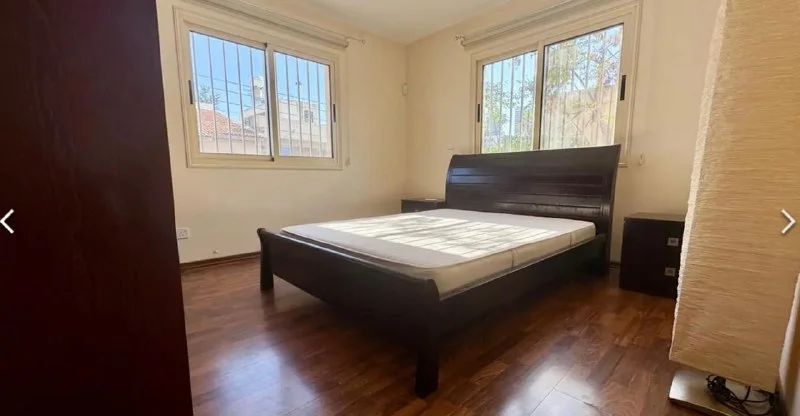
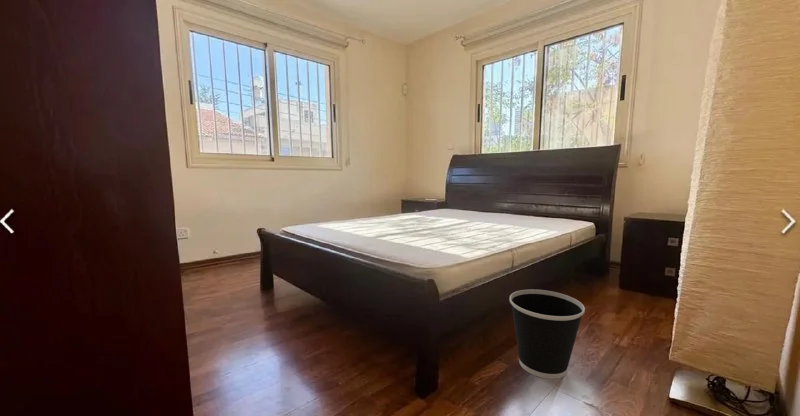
+ wastebasket (543, 333)
